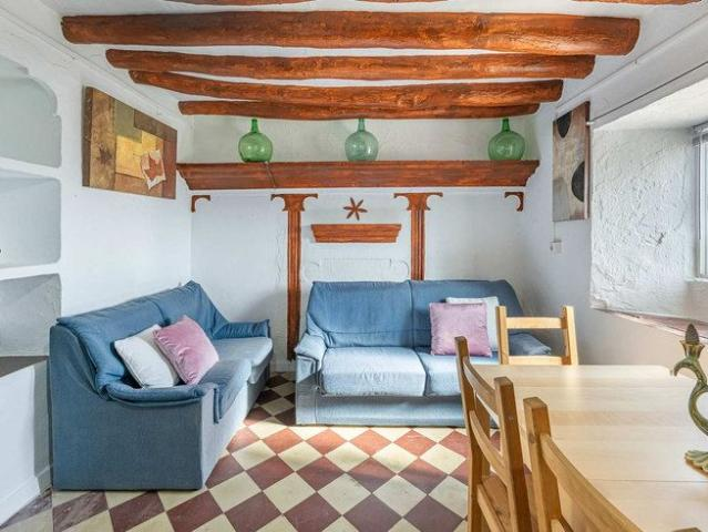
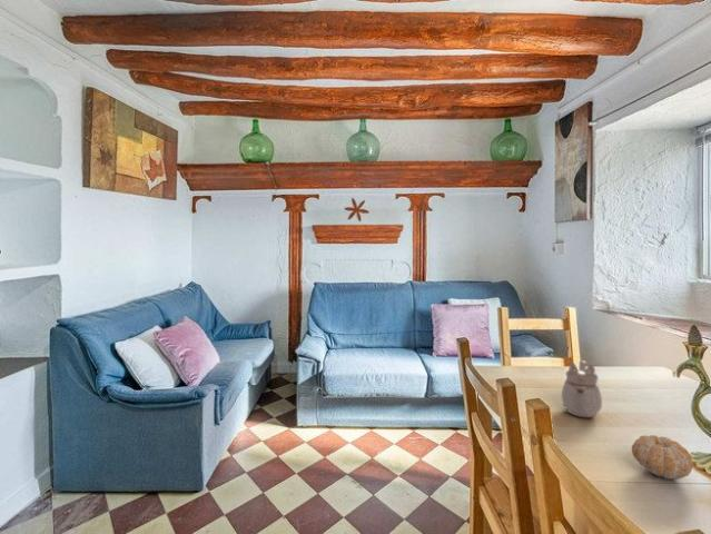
+ teapot (581, 387)
+ fruit (661, 457)
